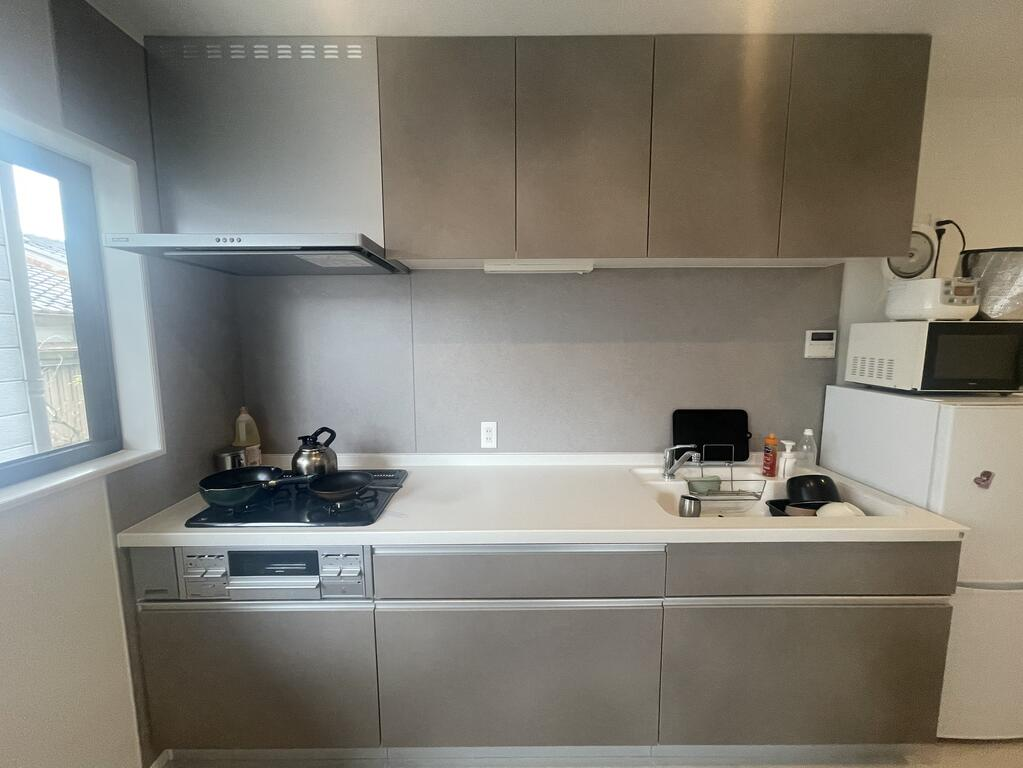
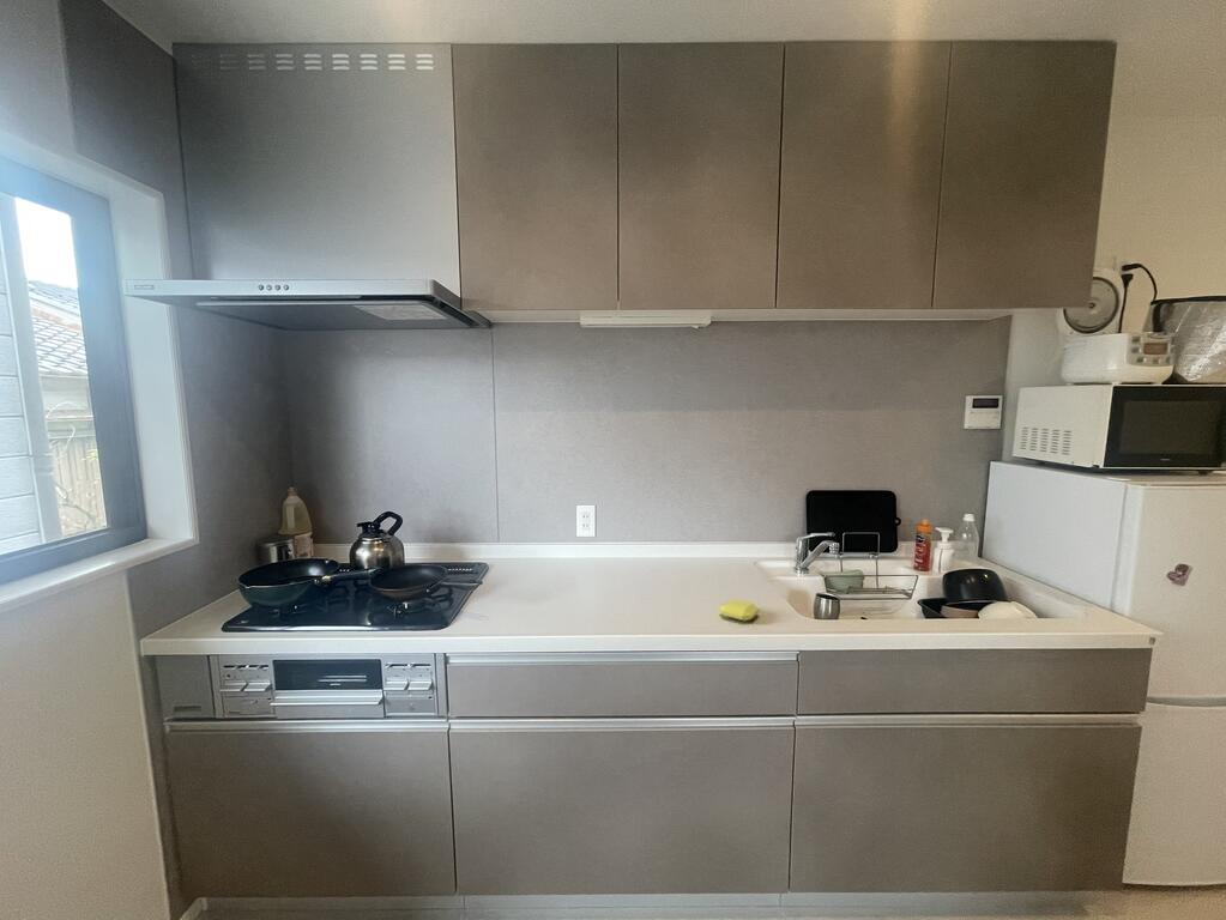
+ soap bar (738, 610)
